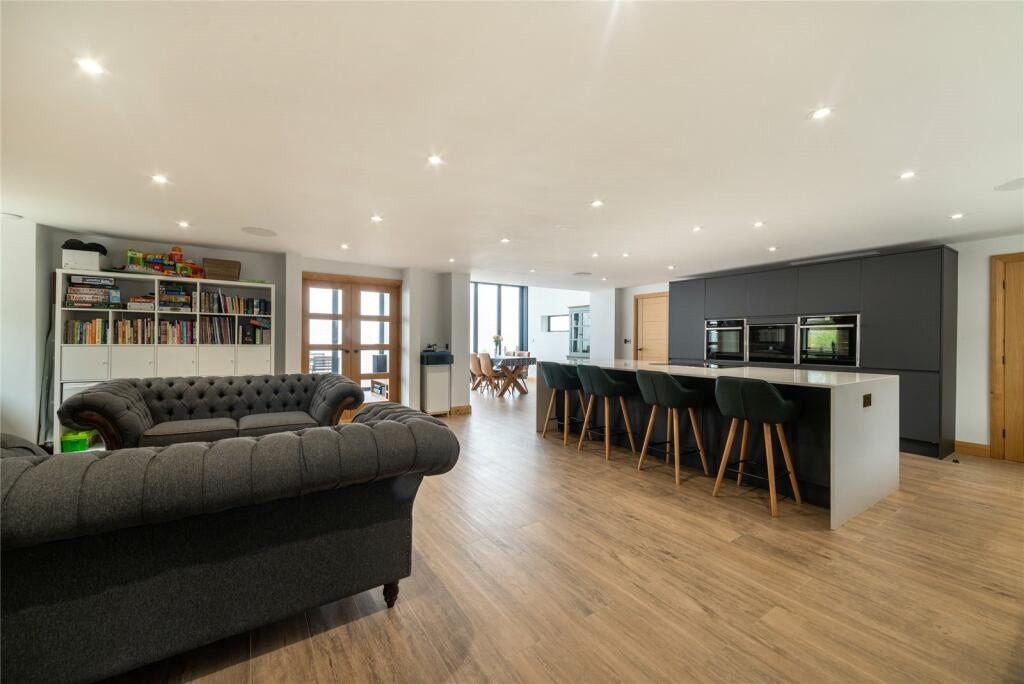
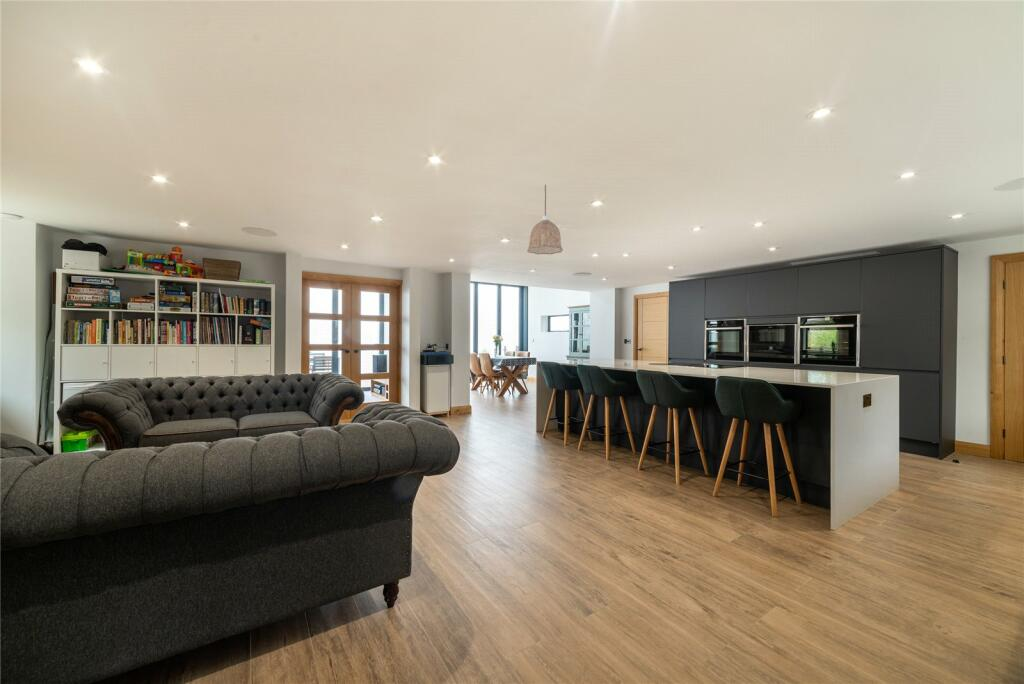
+ pendant lamp (545, 217)
